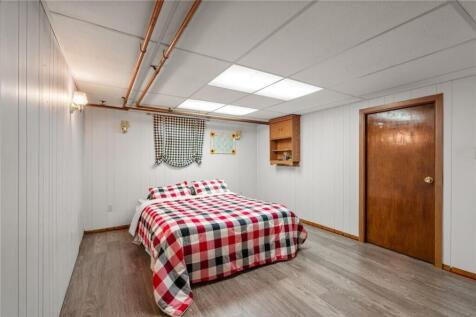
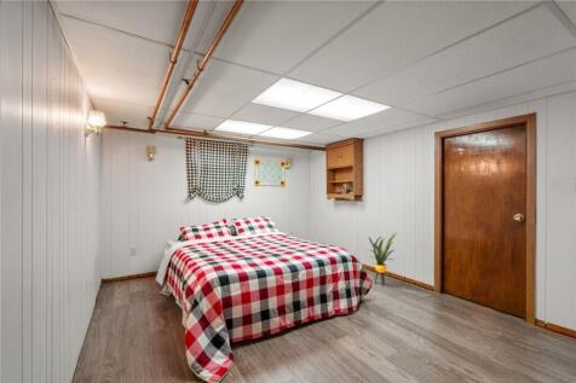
+ house plant (384, 259)
